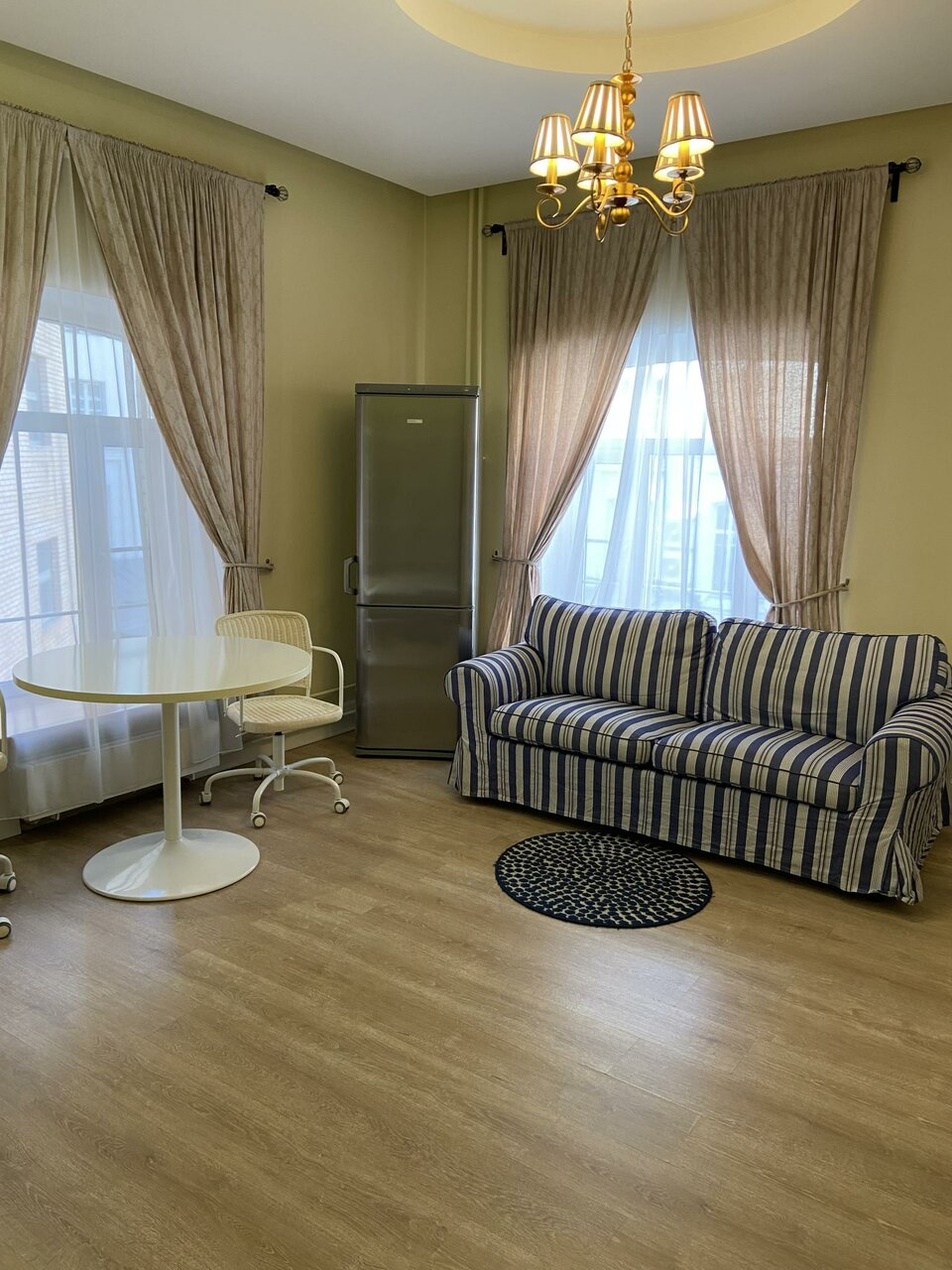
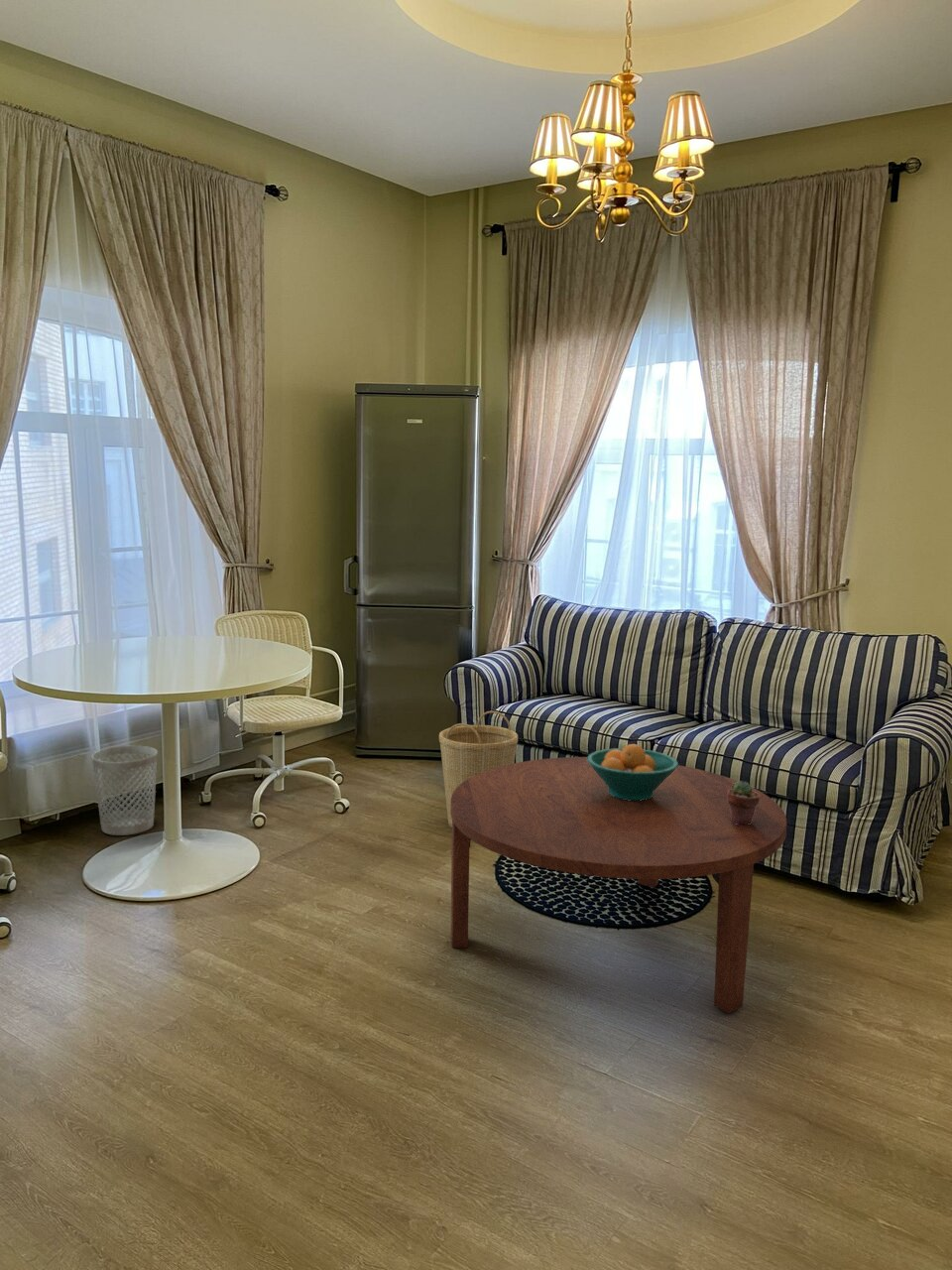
+ fruit bowl (632, 768)
+ basket (478, 770)
+ wastebasket (126, 790)
+ potted succulent (743, 801)
+ coffee table (612, 871)
